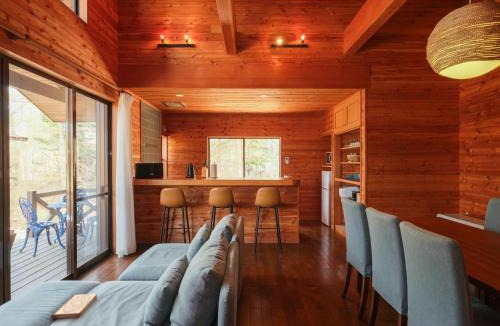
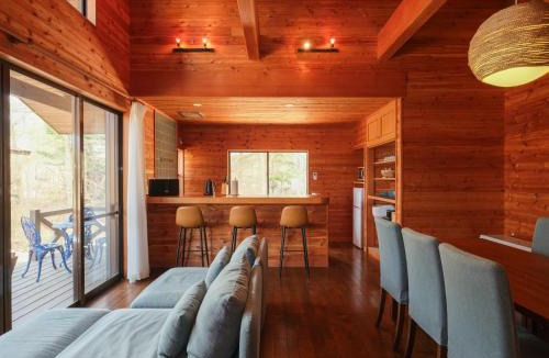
- book (75, 305)
